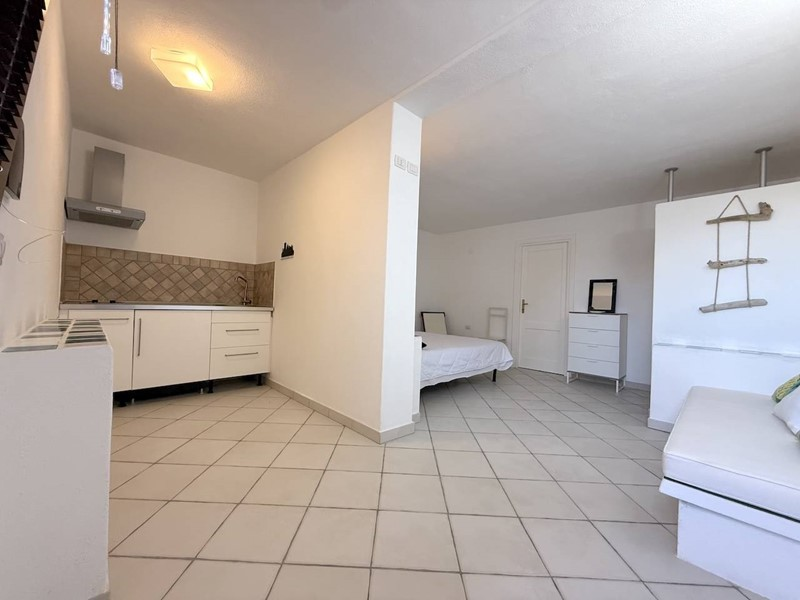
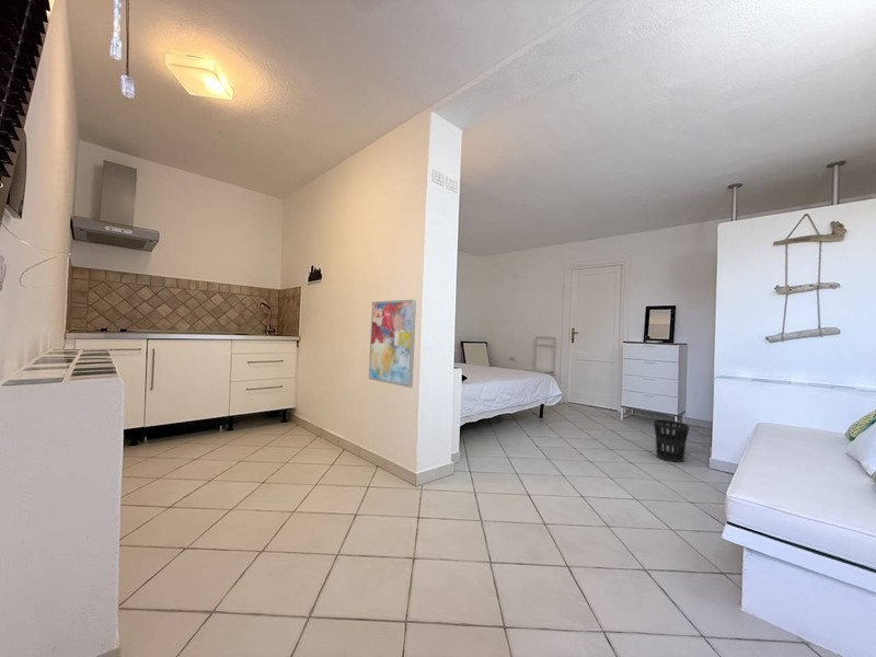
+ wastebasket (670, 440)
+ wall art (391, 342)
